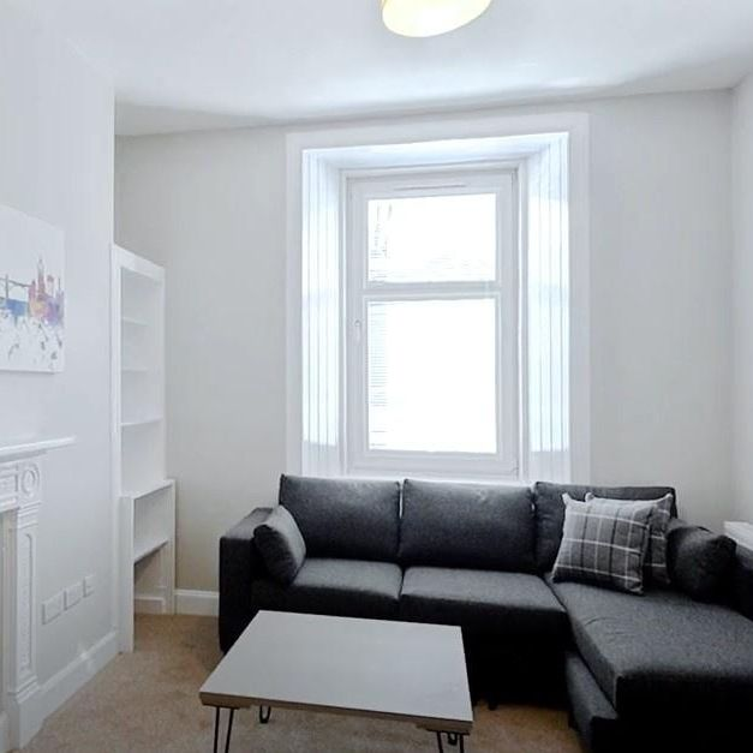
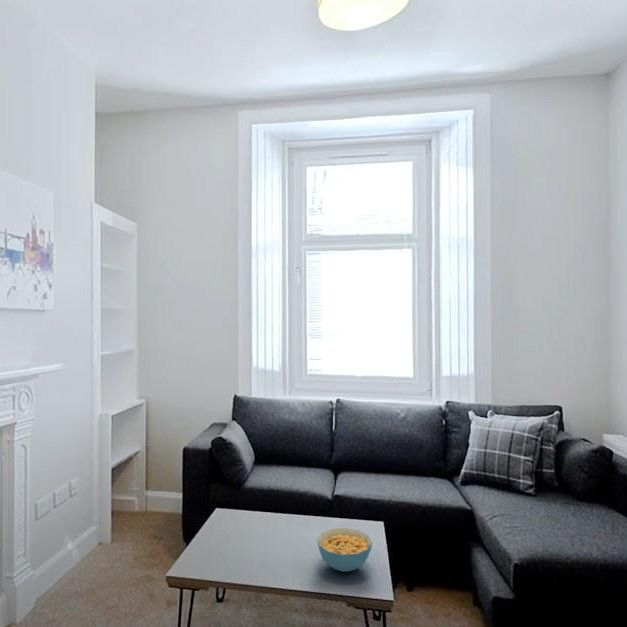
+ cereal bowl (344, 553)
